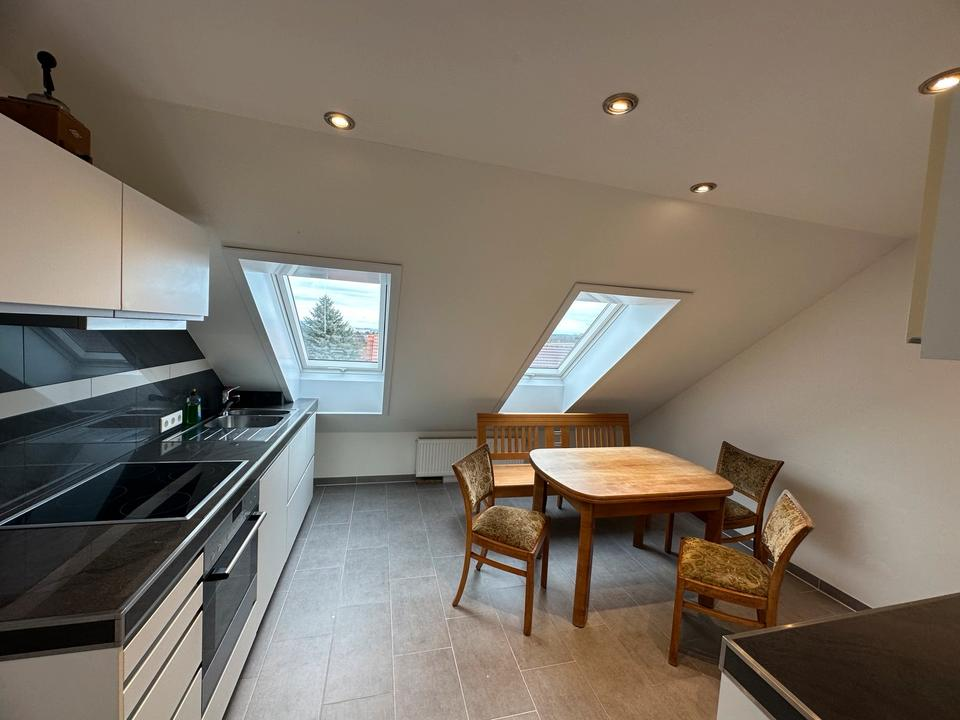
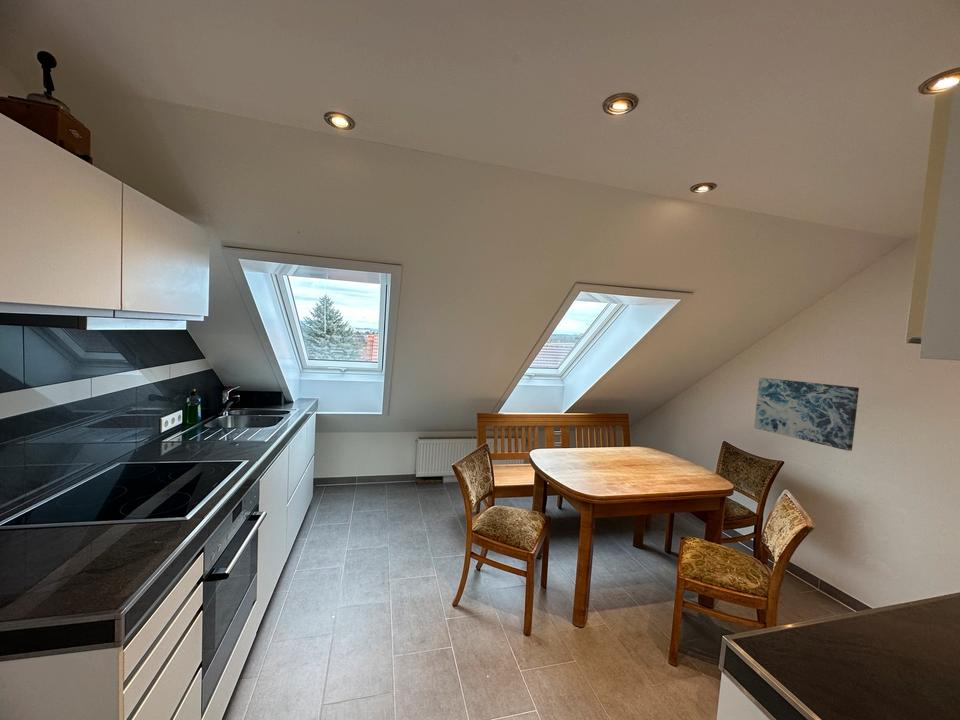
+ wall art (800, 410)
